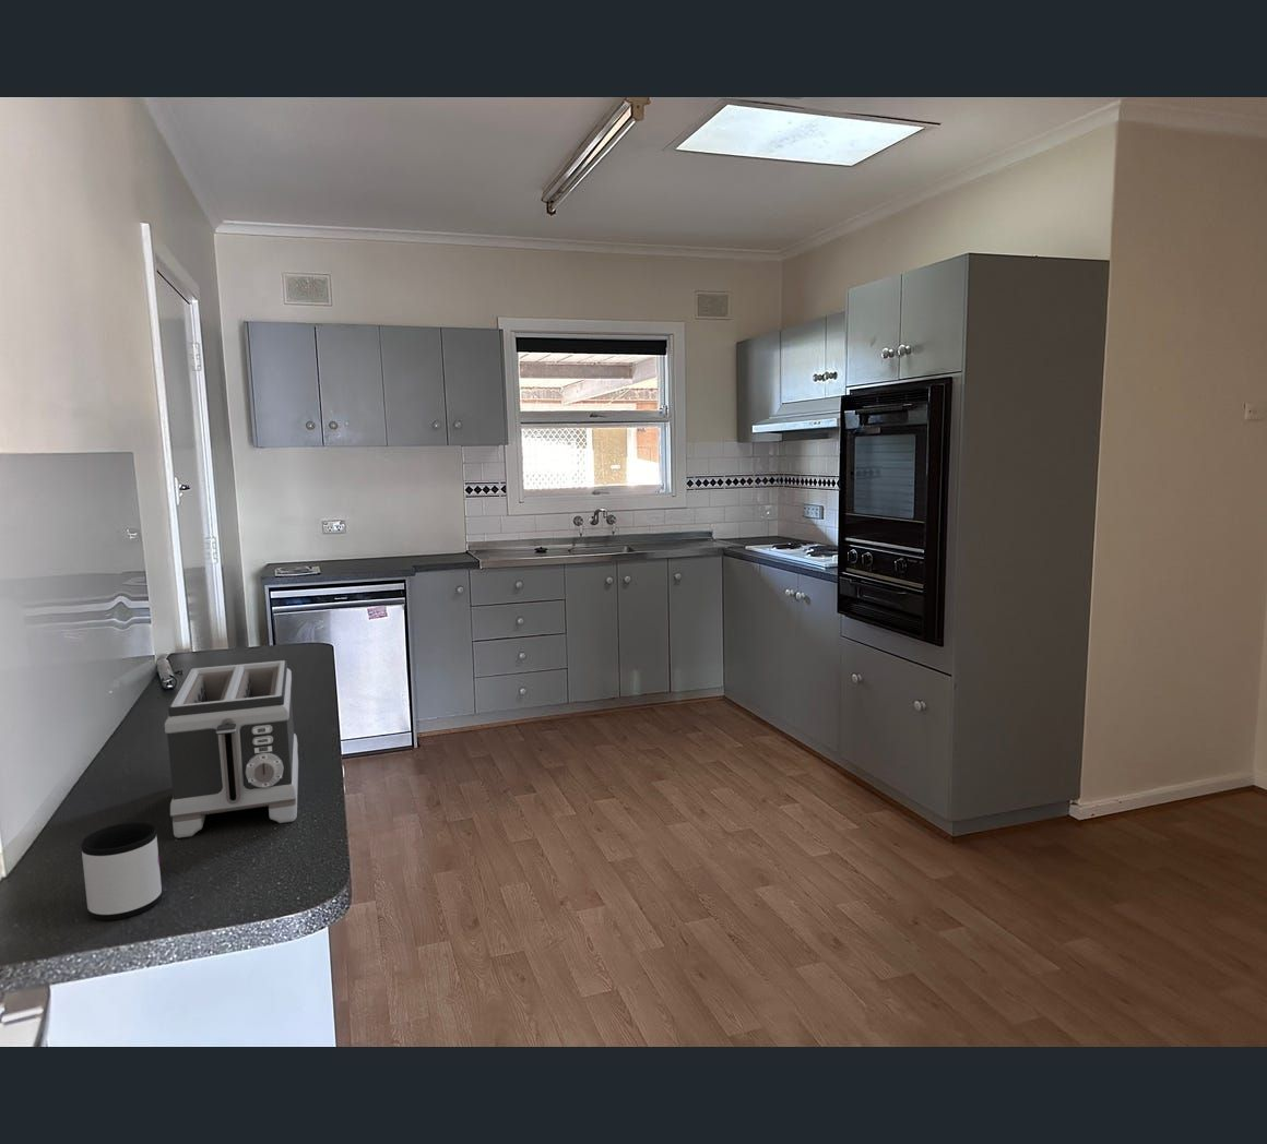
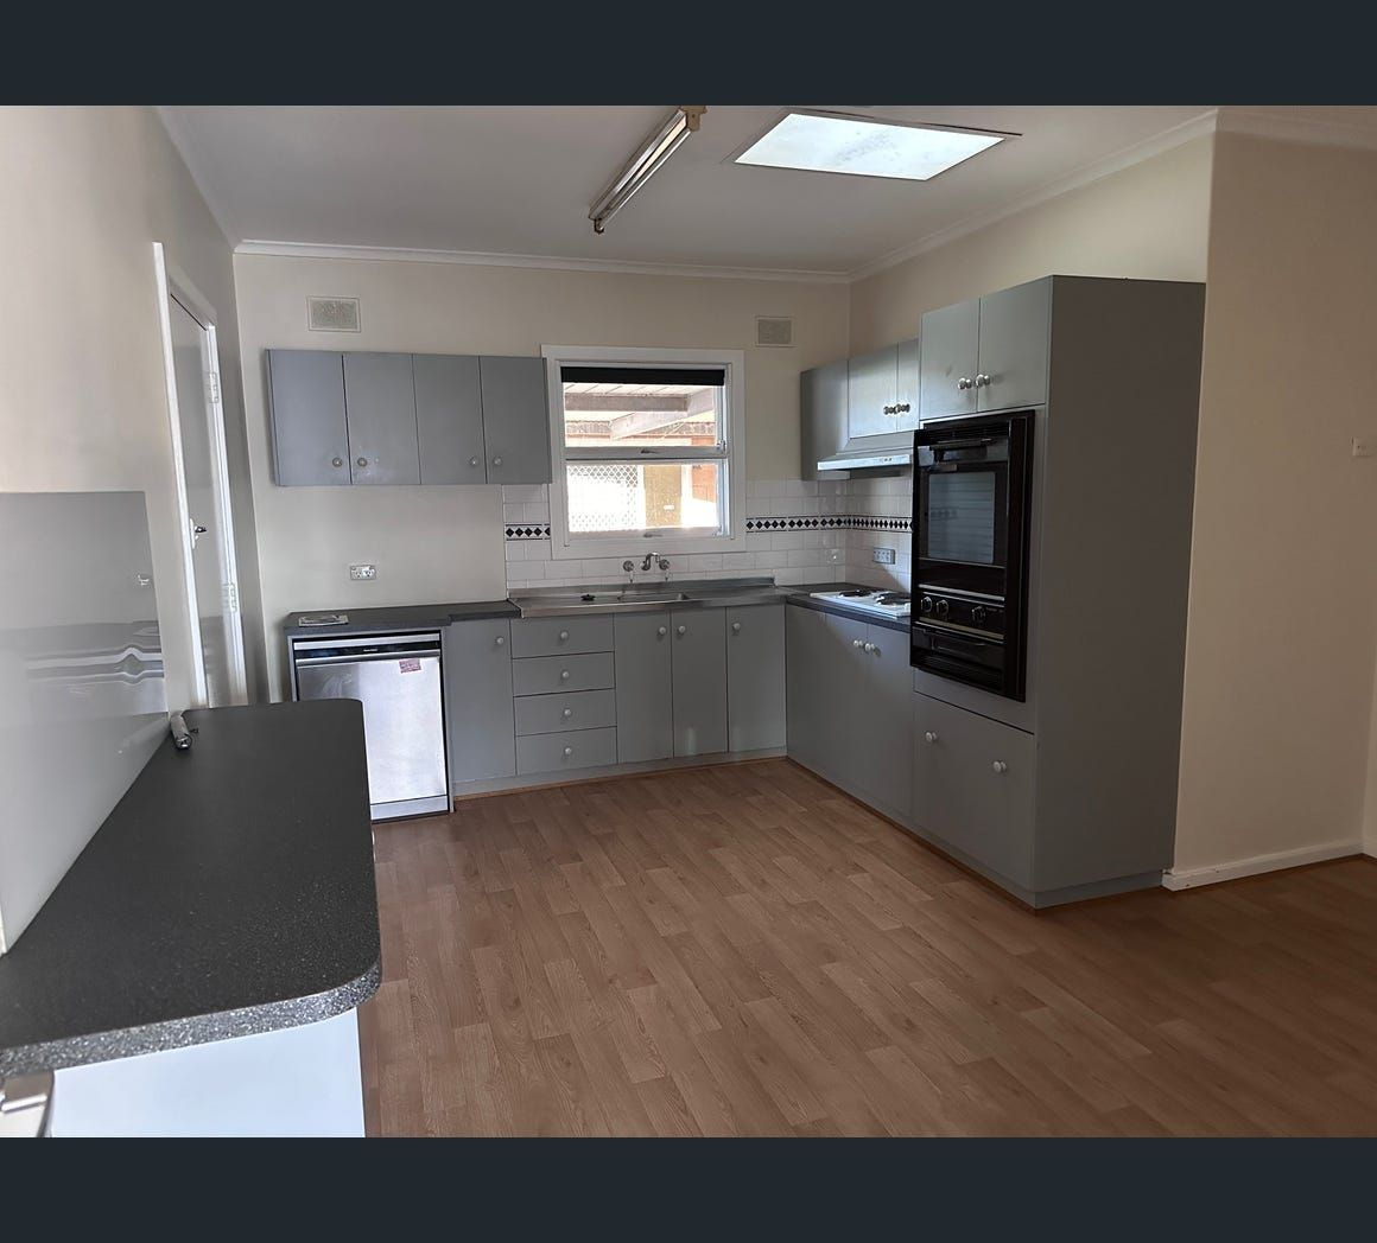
- mug (123, 865)
- toaster (237, 744)
